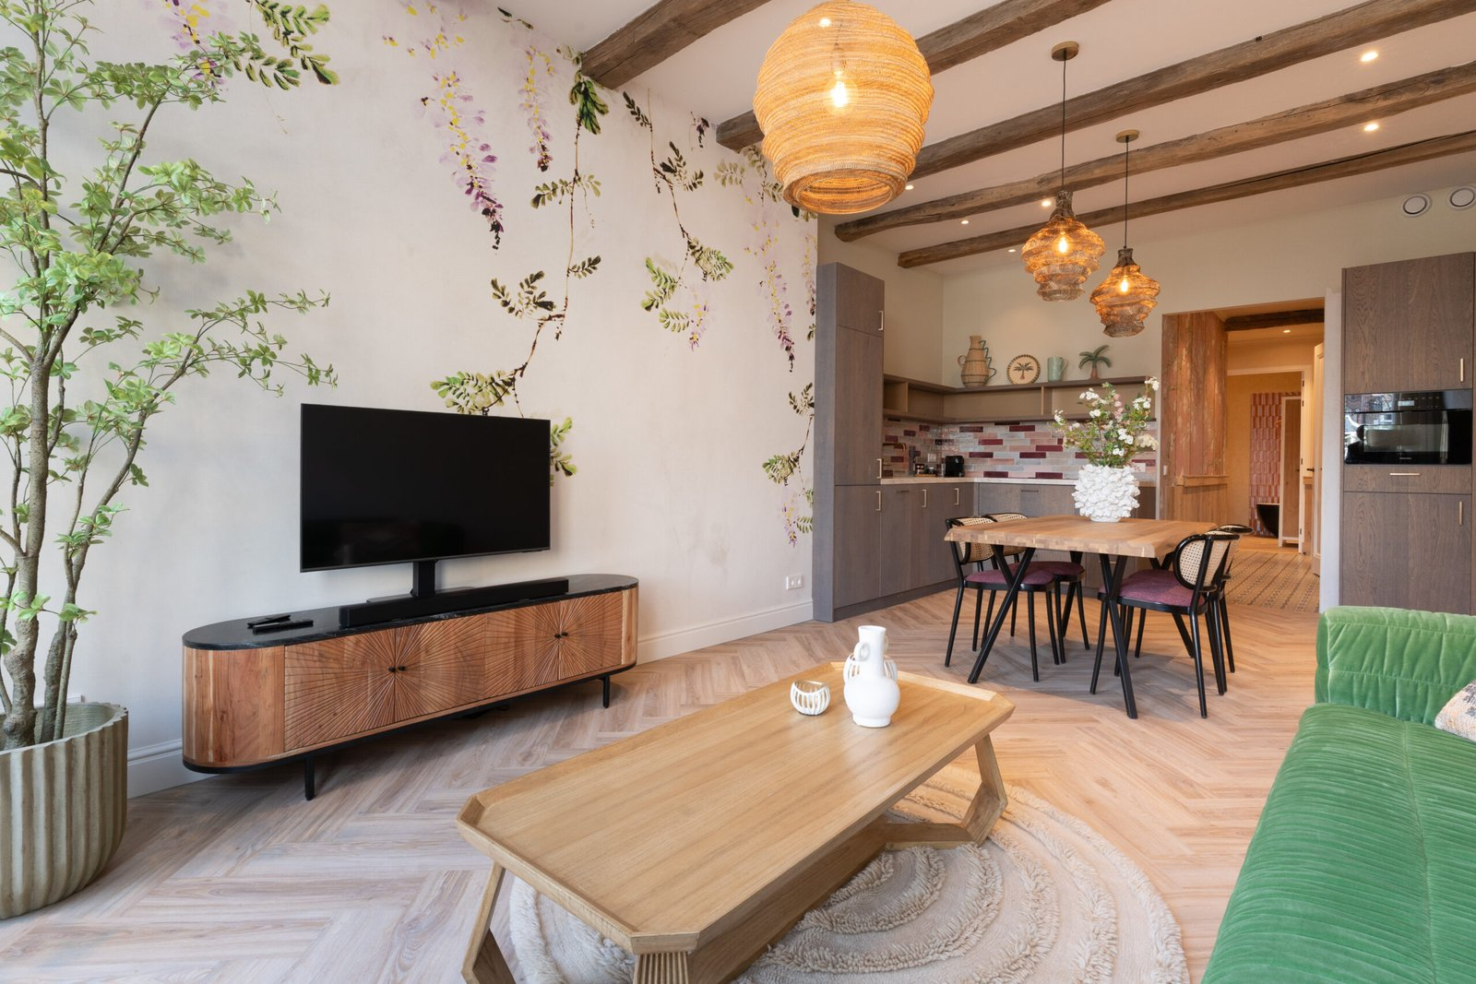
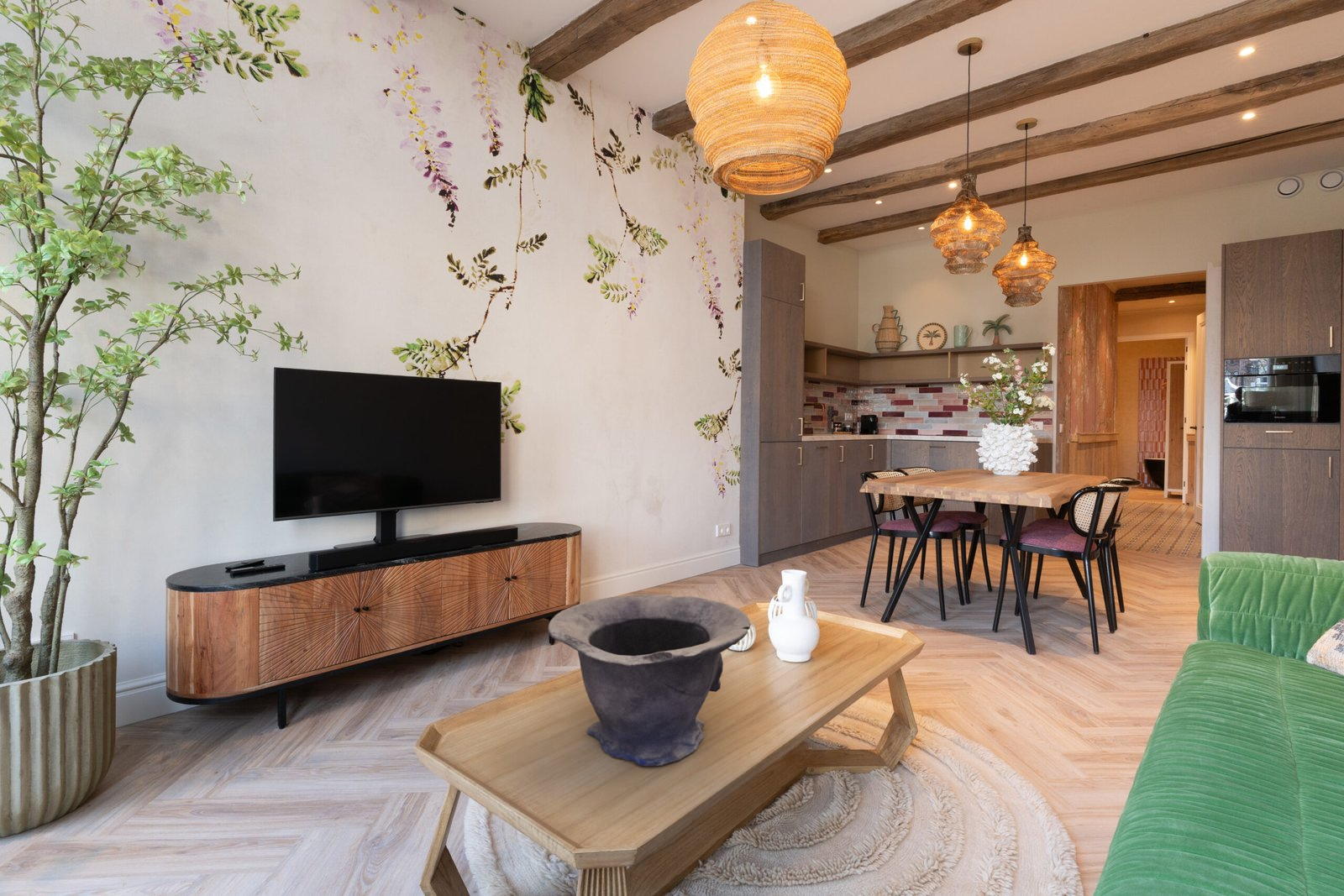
+ decorative bowl (654, 676)
